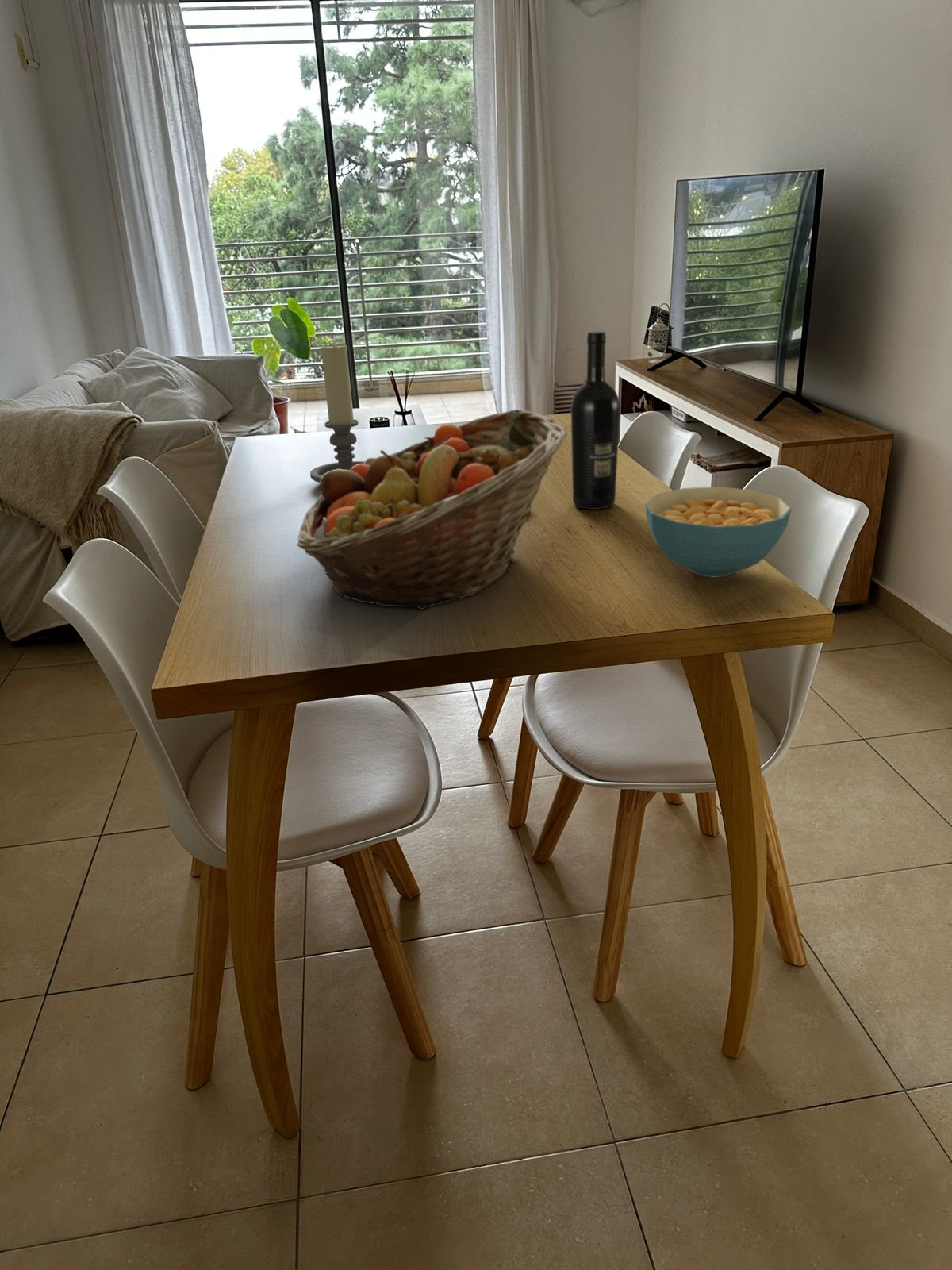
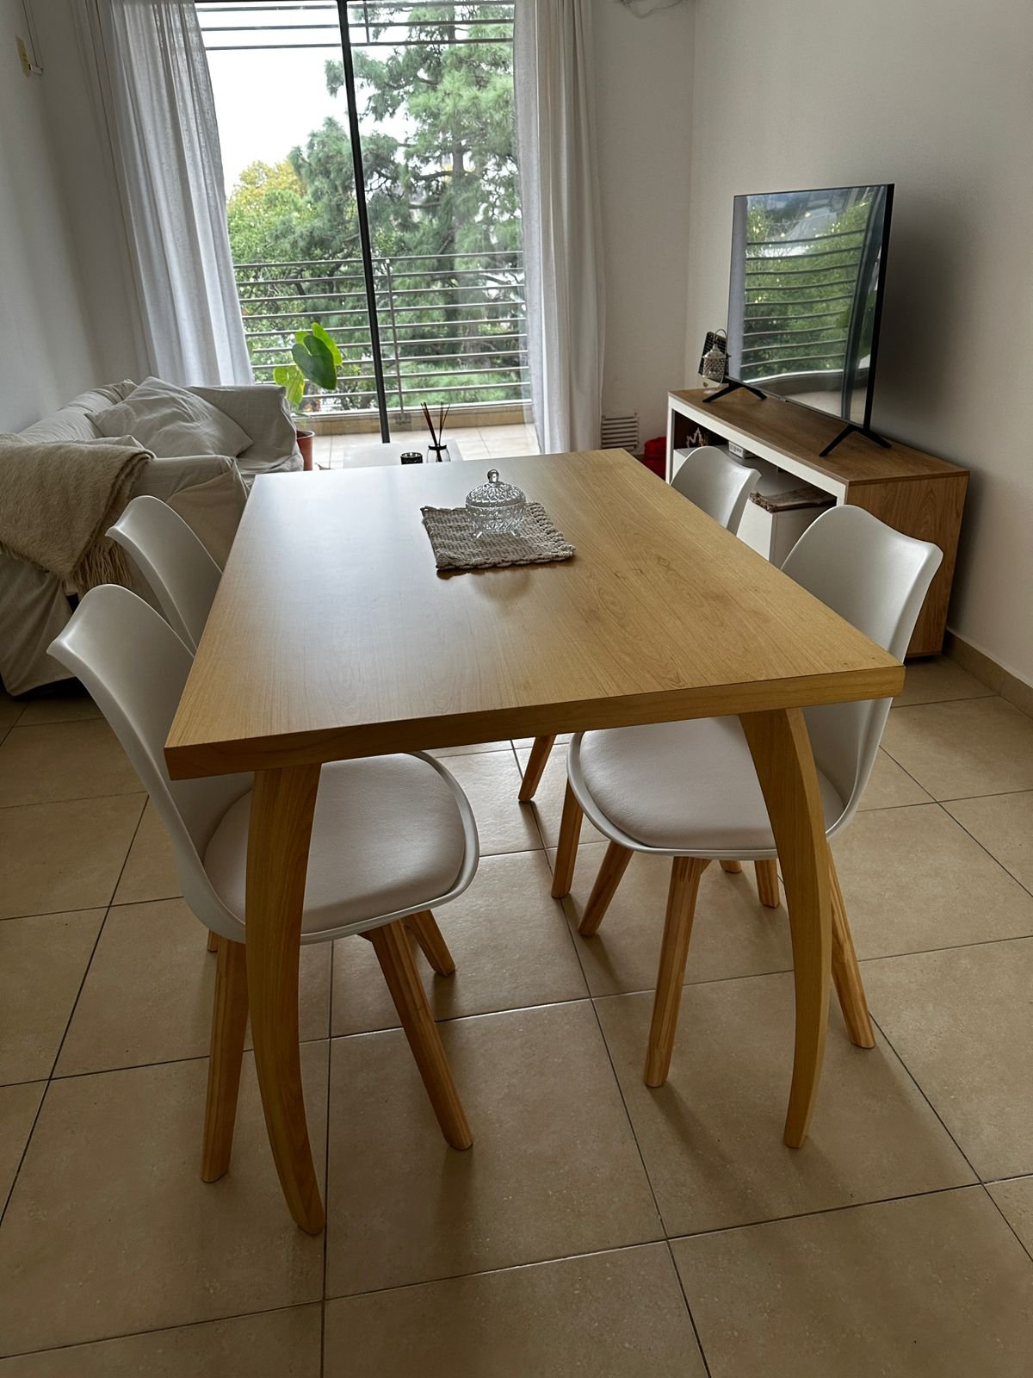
- candle holder (341, 415)
- cereal bowl (714, 538)
- wine bottle (595, 421)
- fruit basket (431, 499)
